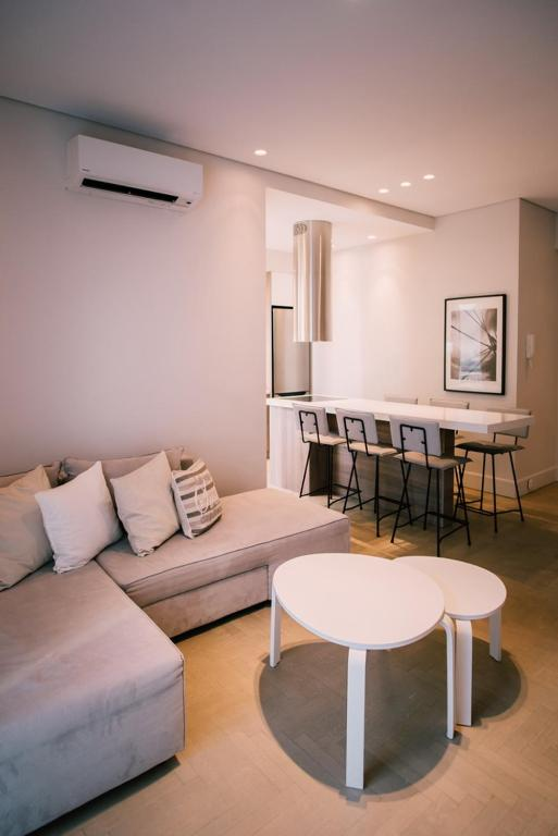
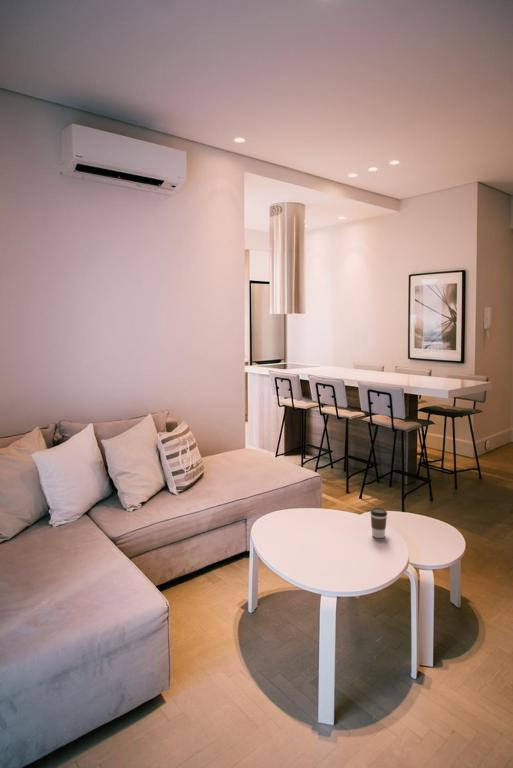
+ coffee cup (378, 522)
